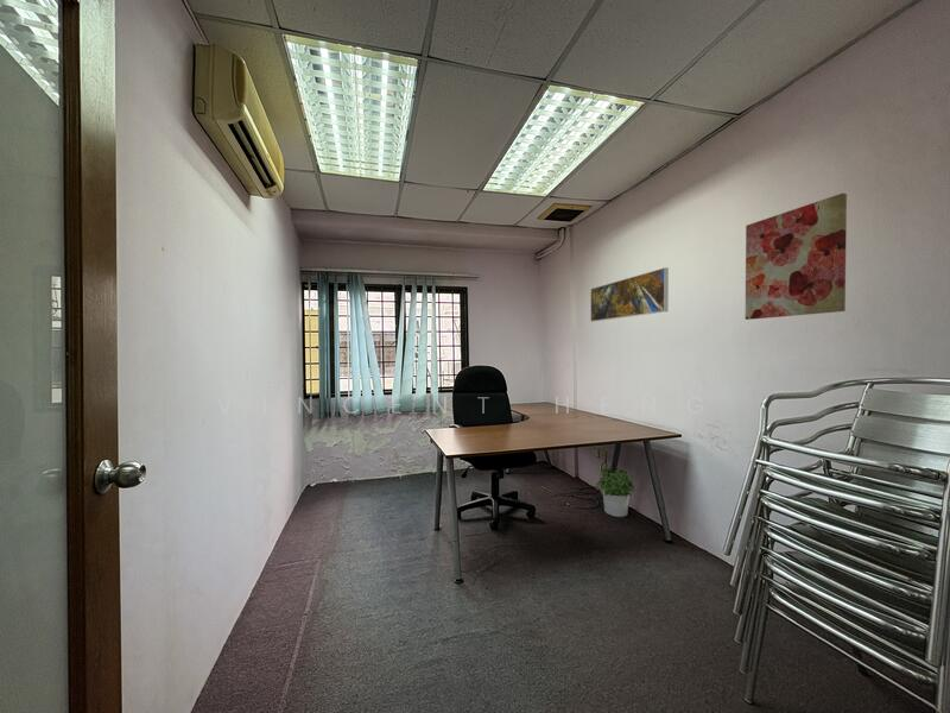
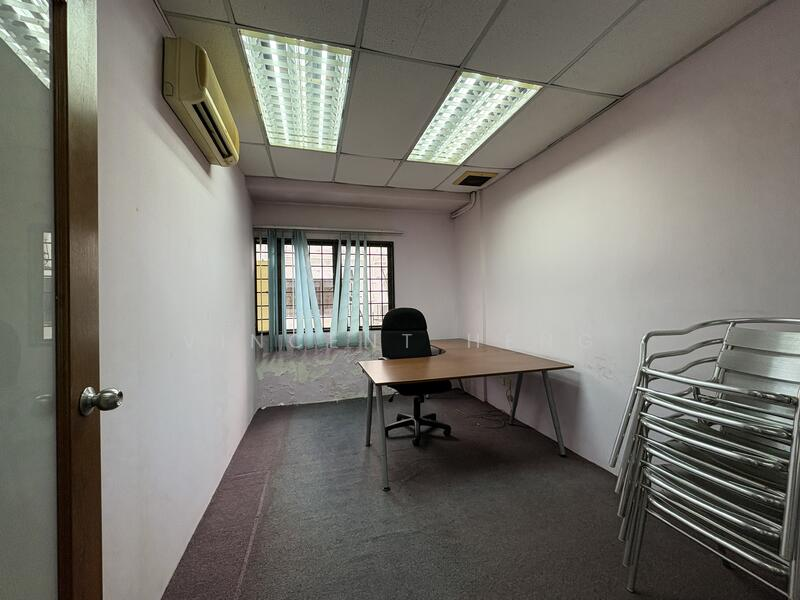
- potted plant (613, 488)
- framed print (623, 298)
- wall art (790, 263)
